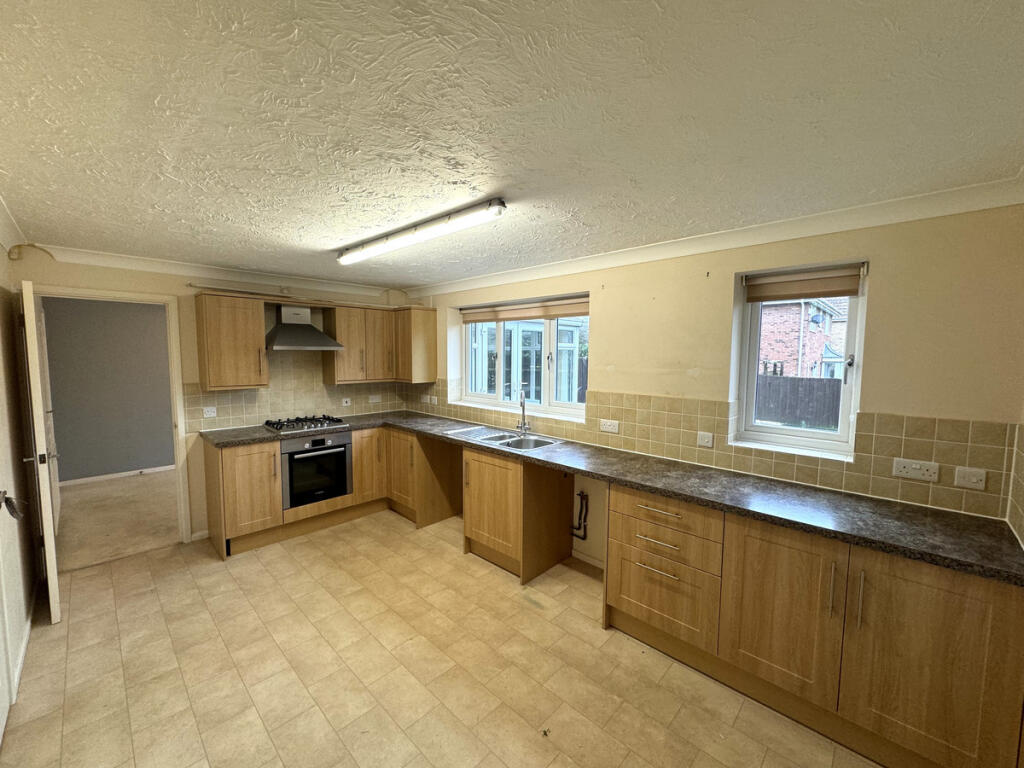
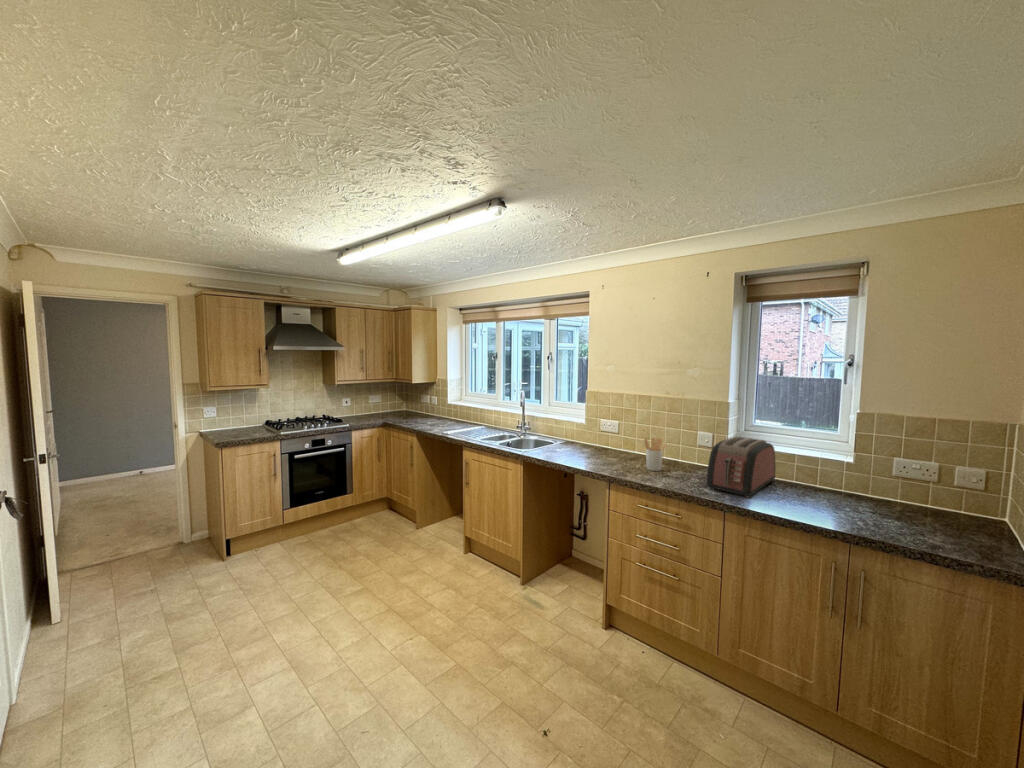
+ utensil holder (655, 453)
+ toaster (741, 462)
